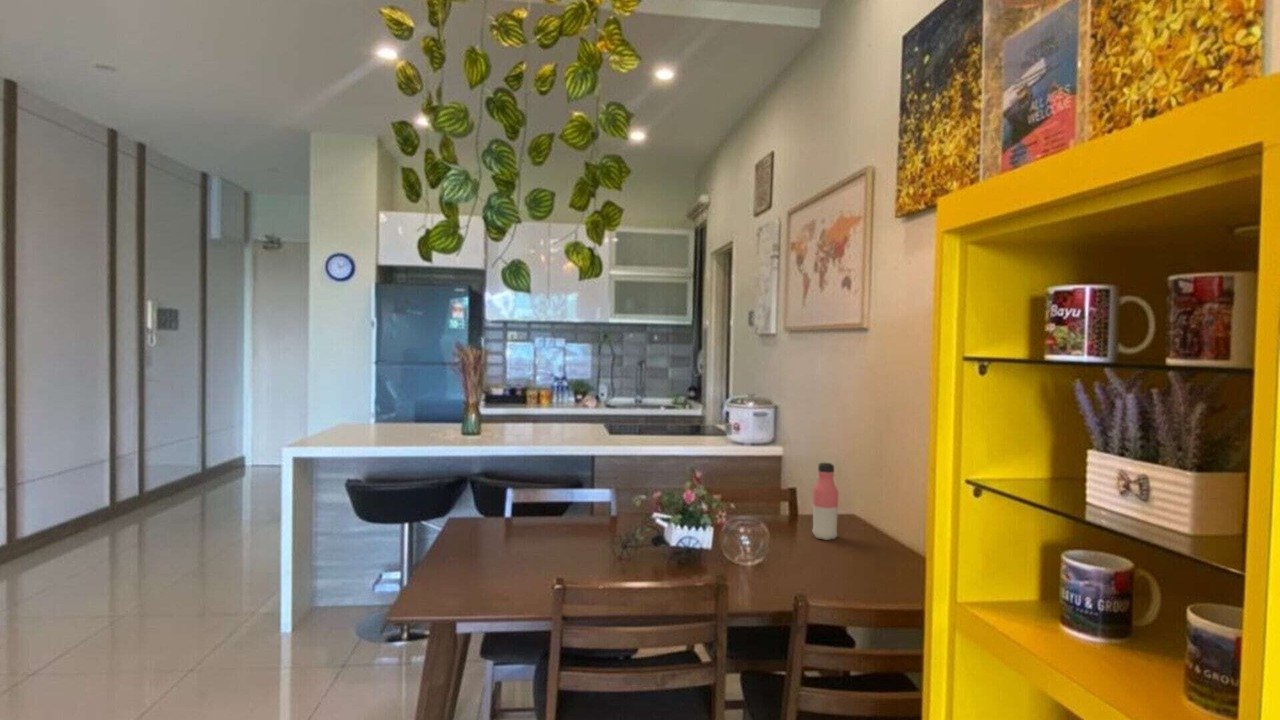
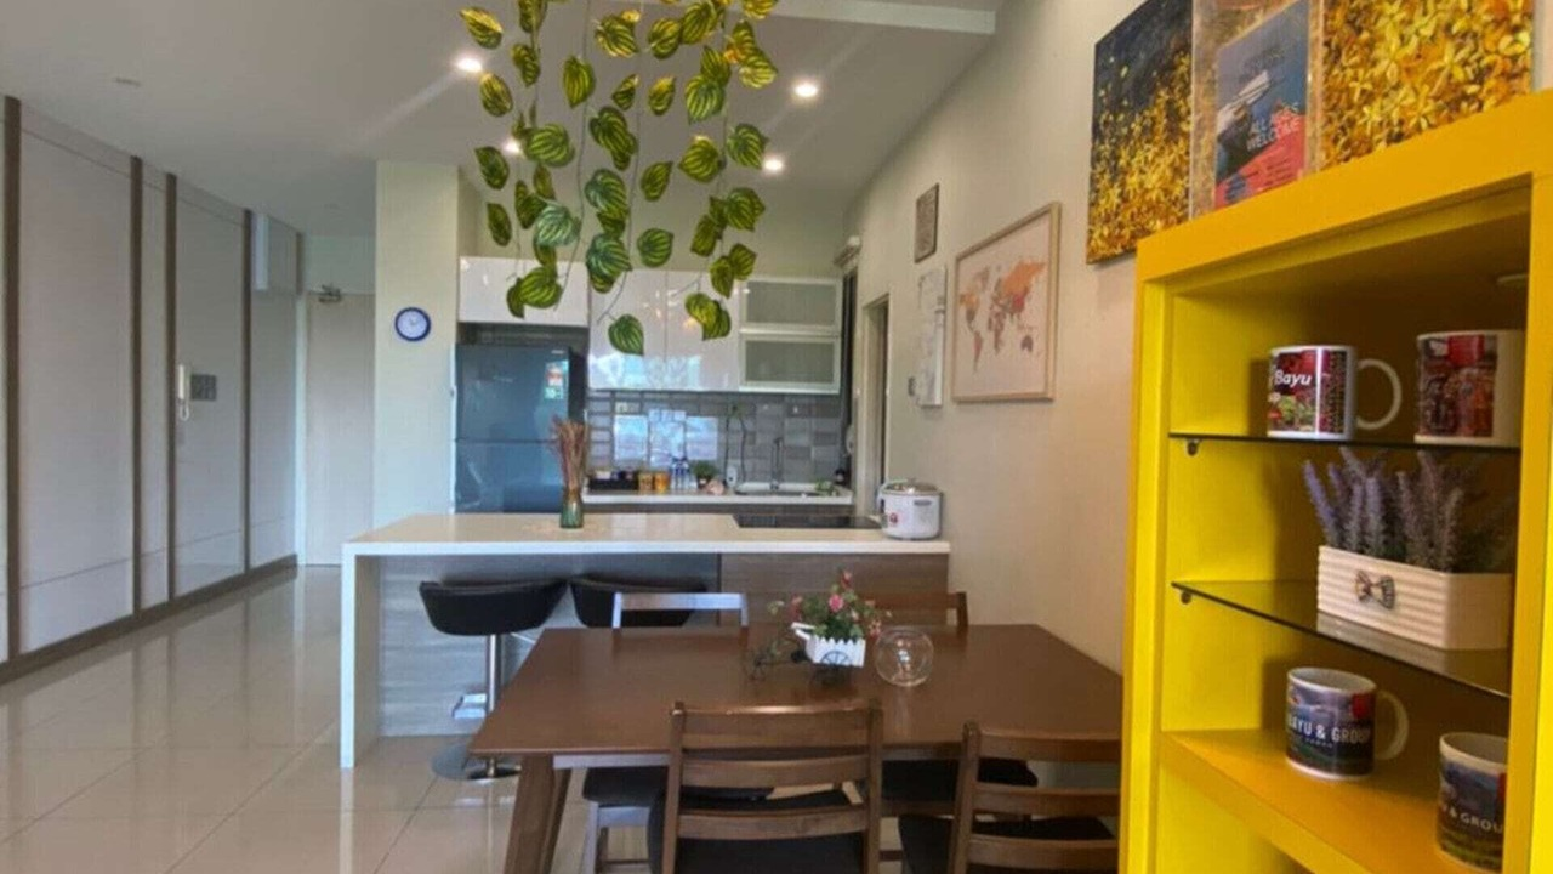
- water bottle (825, 500)
